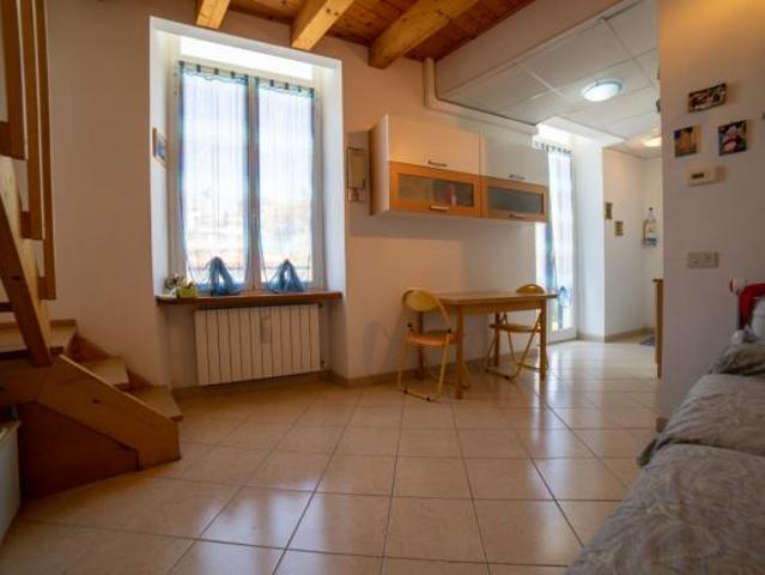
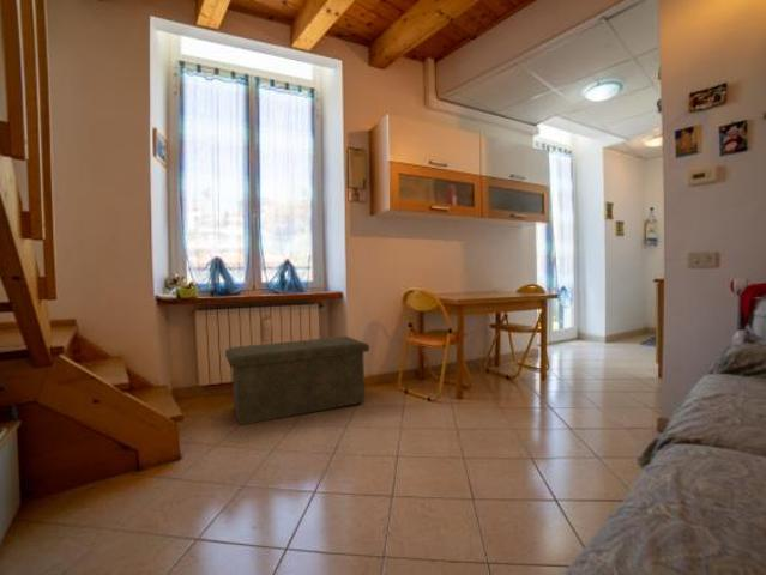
+ storage bench (298, 375)
